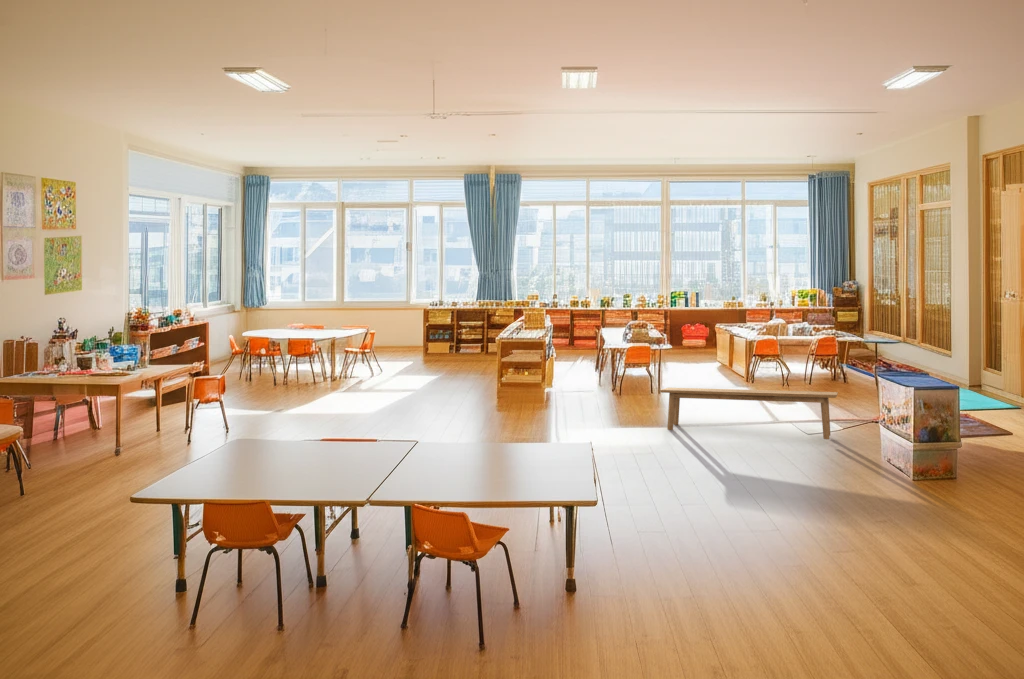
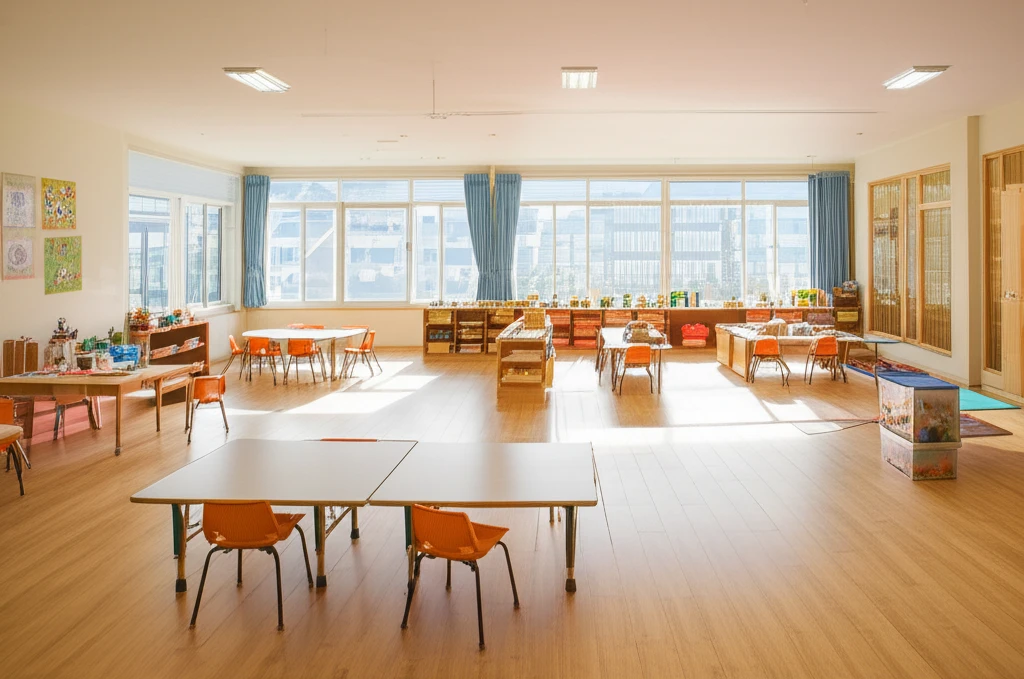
- bench (746, 399)
